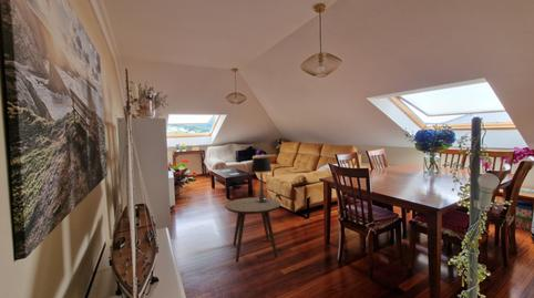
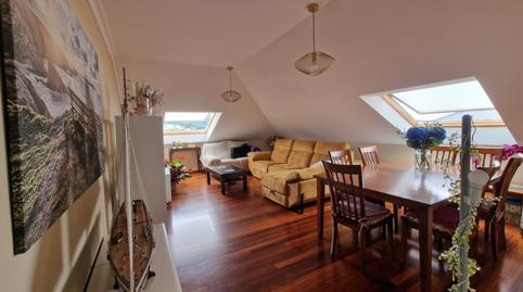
- table lamp (261, 178)
- side table (243, 227)
